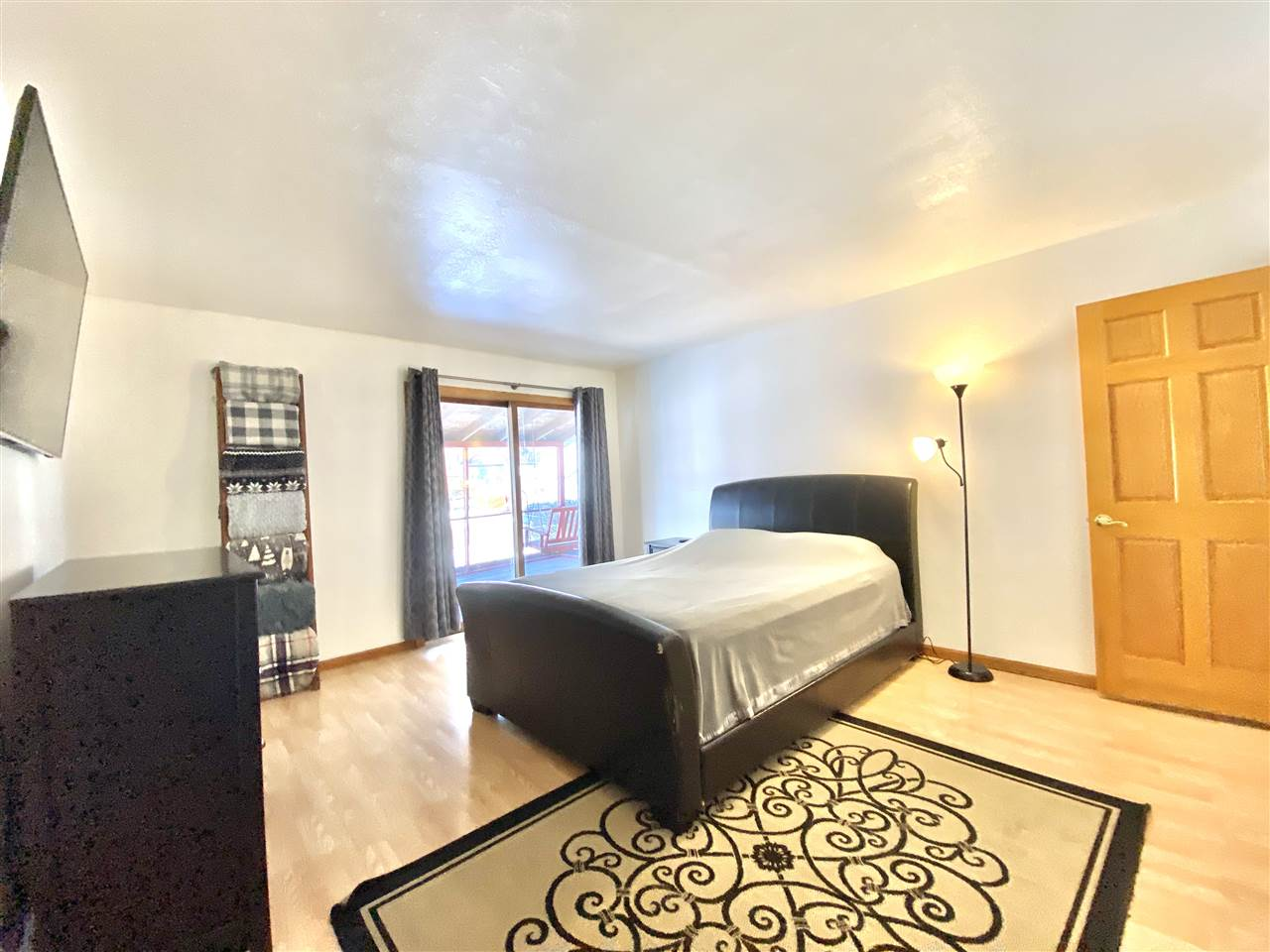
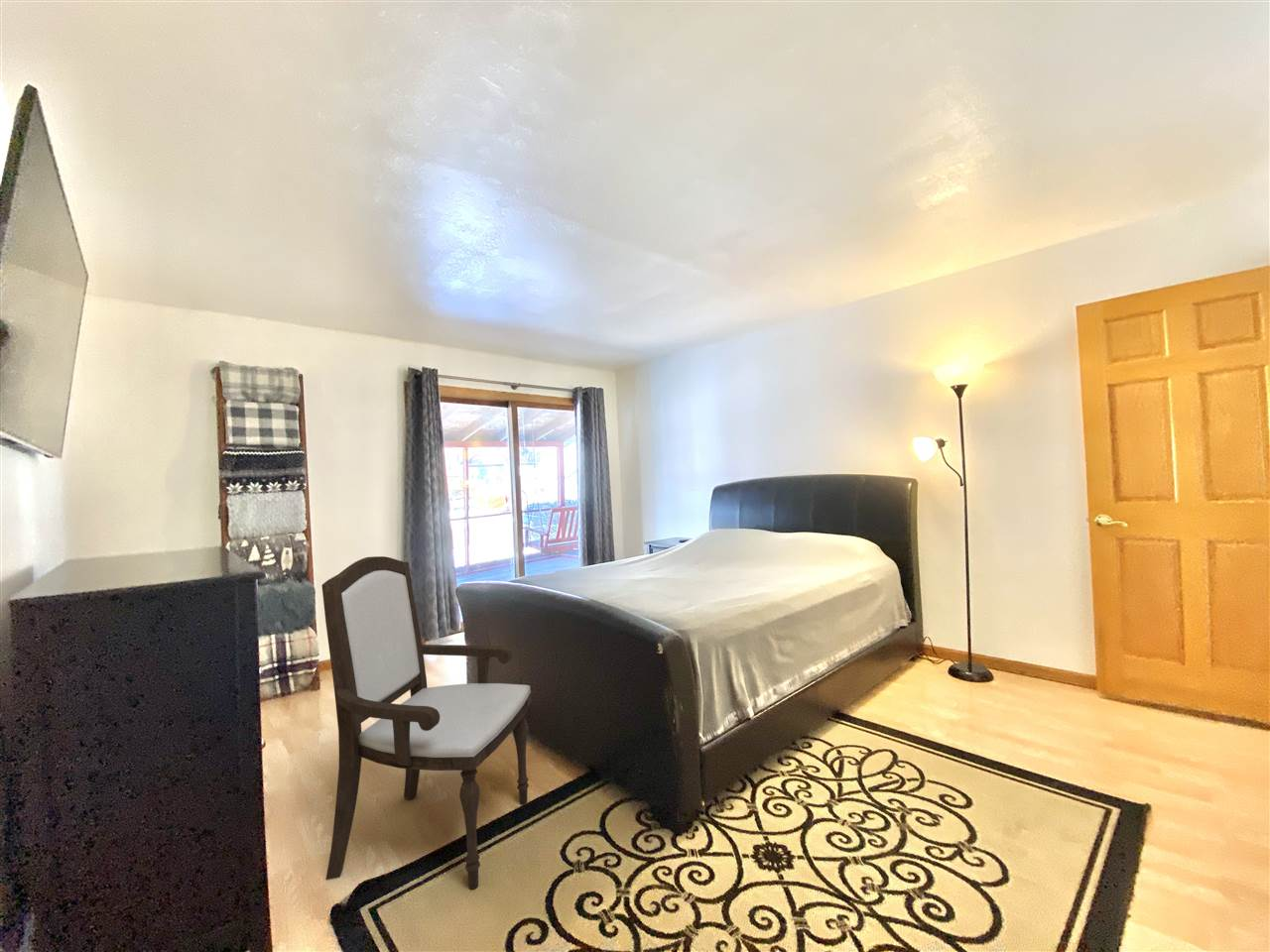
+ armchair (436, 695)
